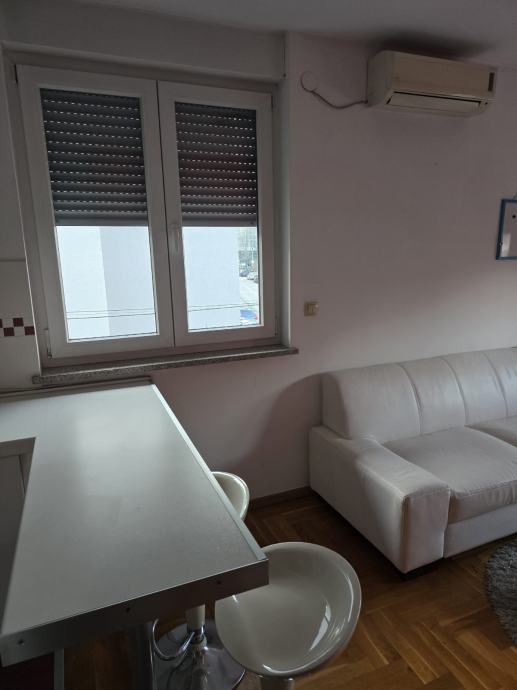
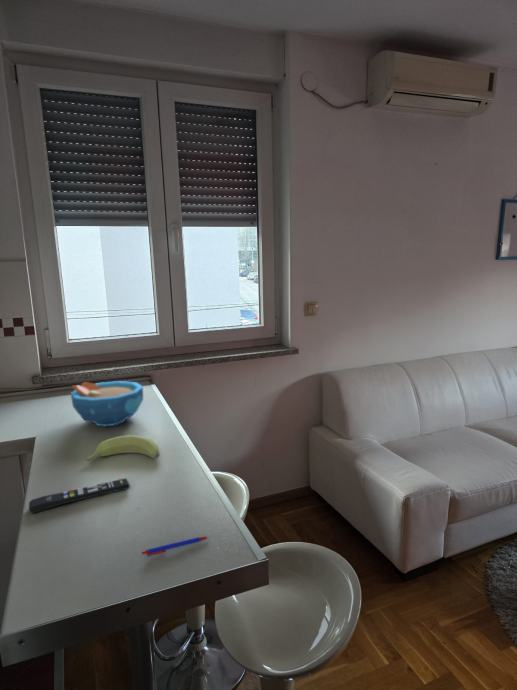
+ remote control (81, 494)
+ pen (176, 544)
+ bowl (108, 402)
+ banana (121, 449)
